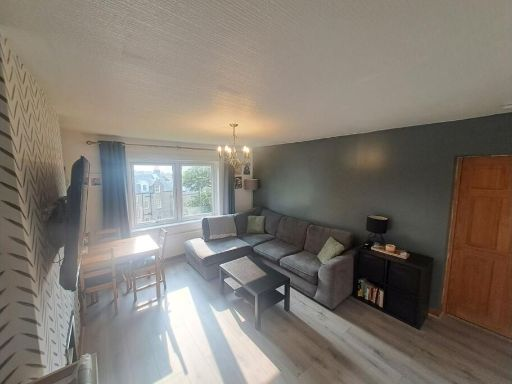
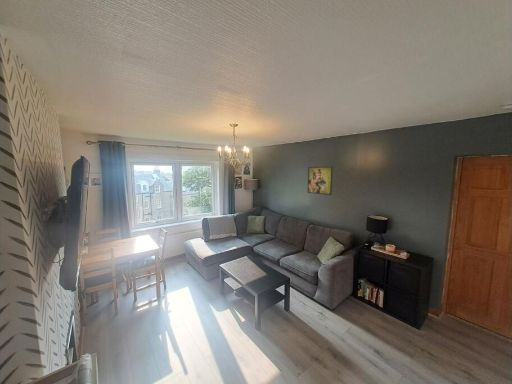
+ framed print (319, 180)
